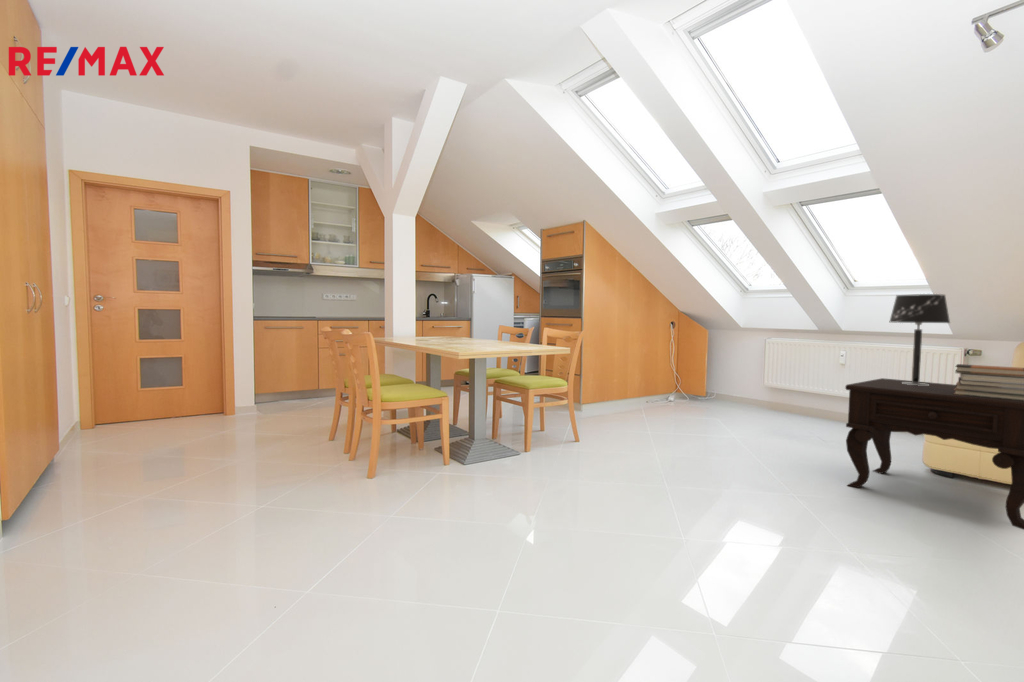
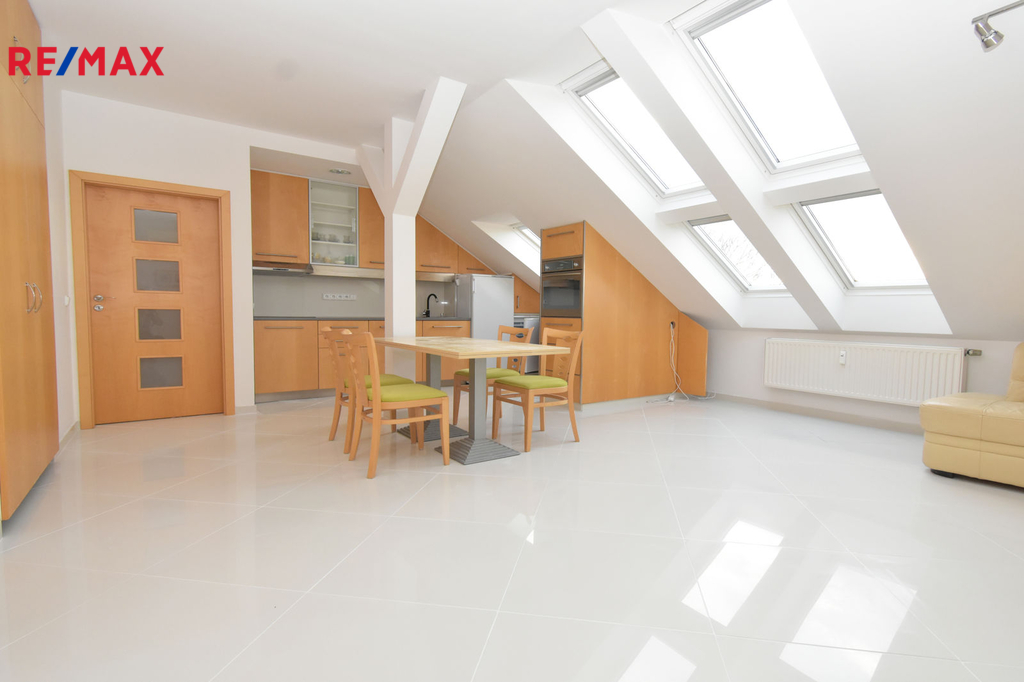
- side table (943, 439)
- table lamp (917, 342)
- book stack (994, 384)
